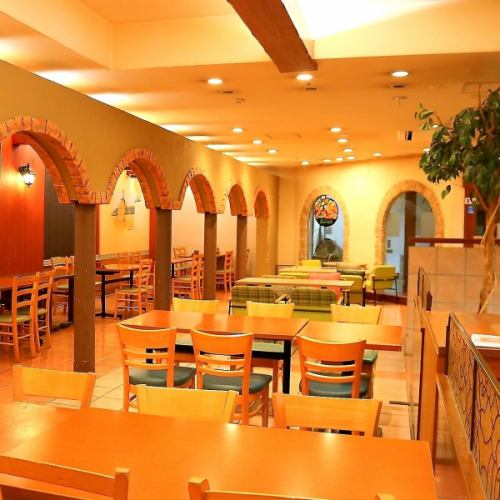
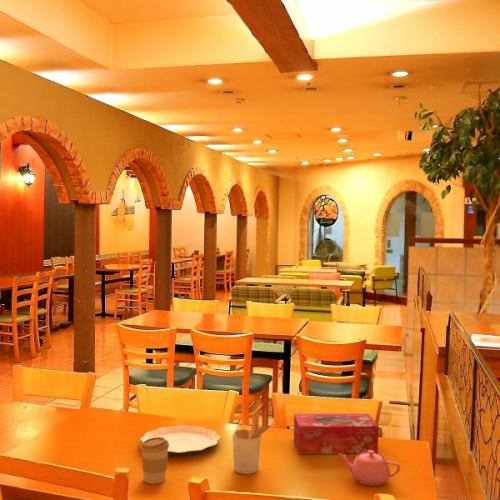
+ teapot (368, 465)
+ tissue box (334, 432)
+ coffee cup (154, 459)
+ plate (180, 440)
+ utensil holder (252, 444)
